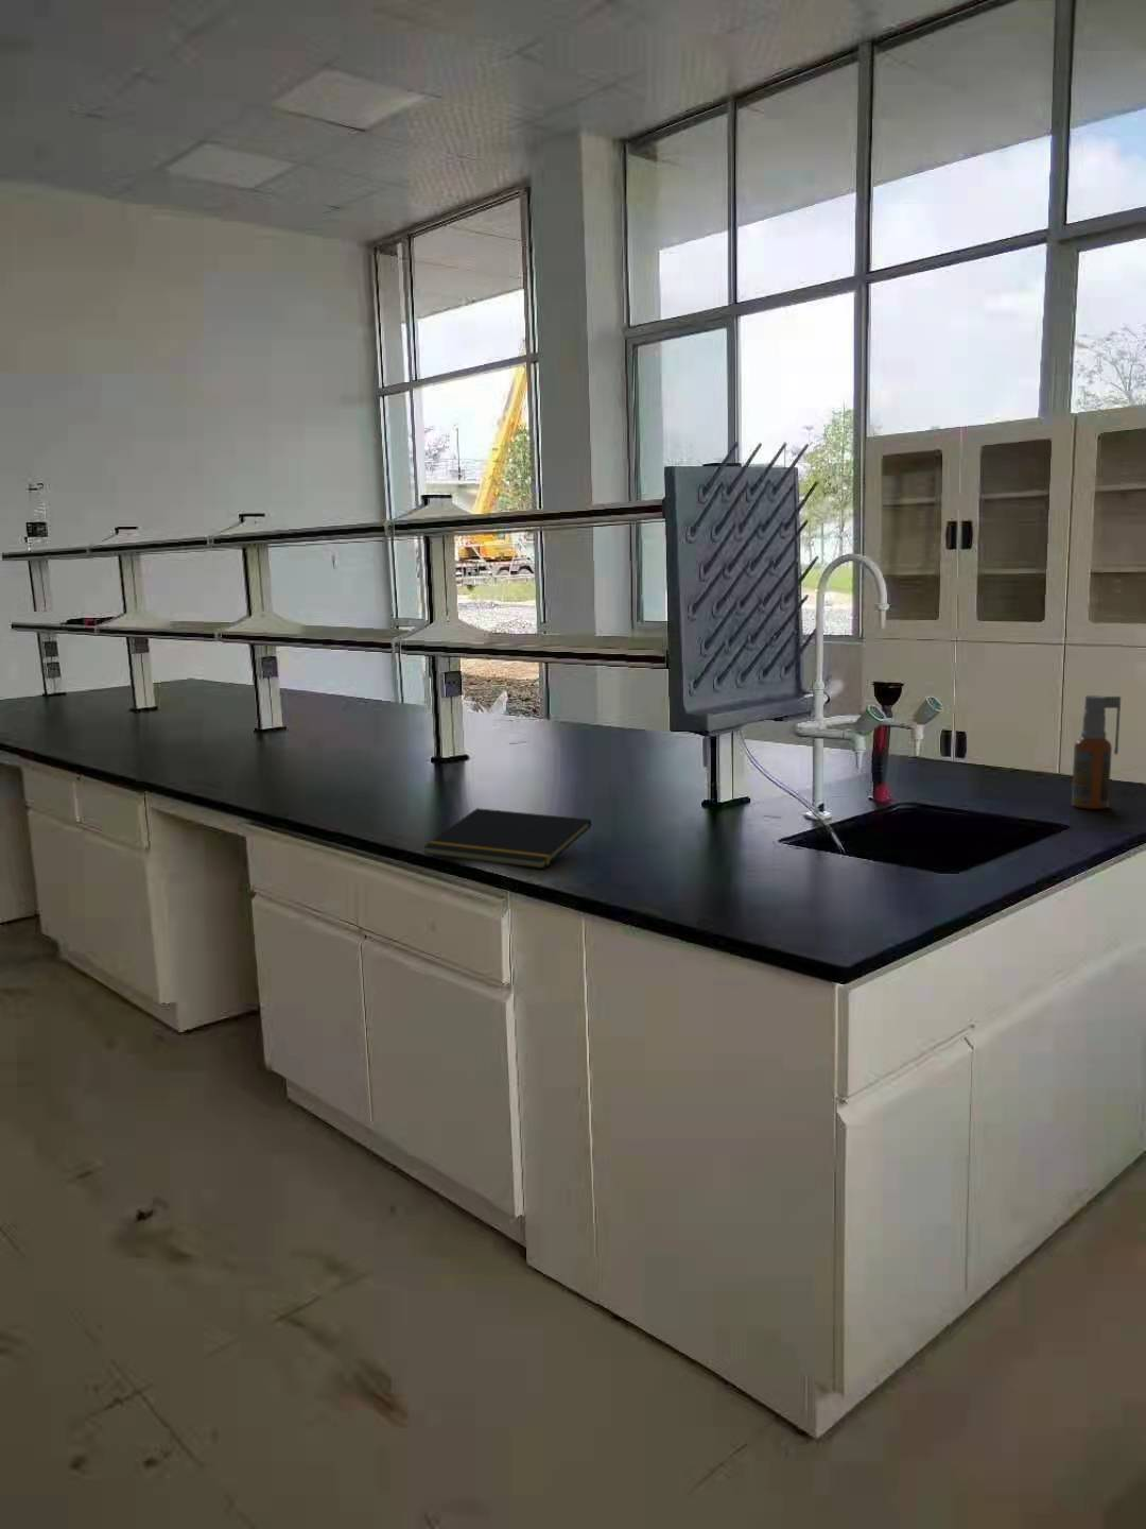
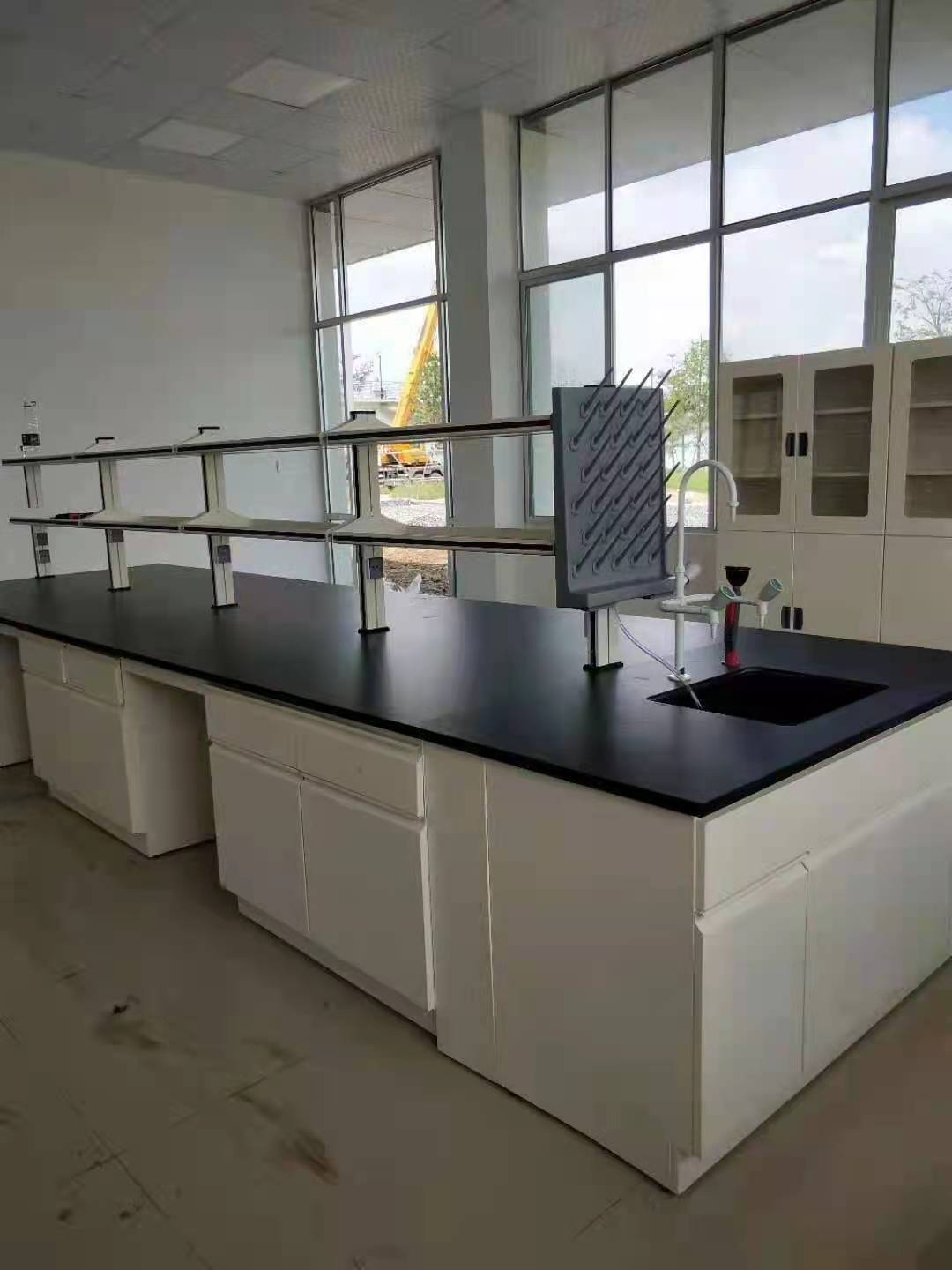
- notepad (507, 836)
- spray bottle (1097, 751)
